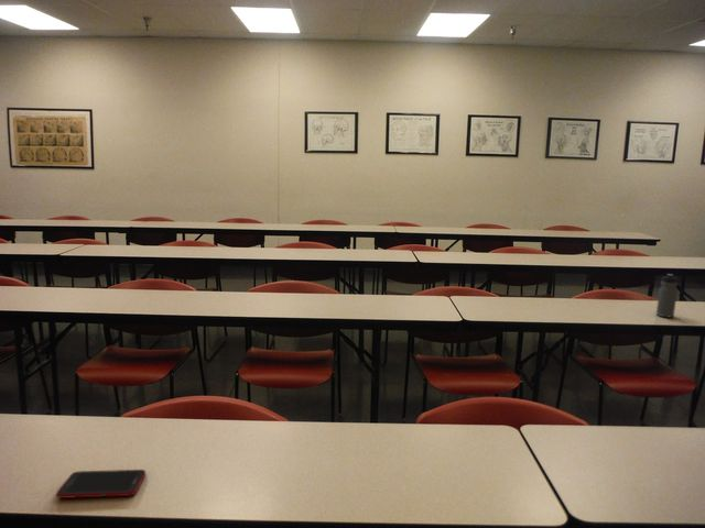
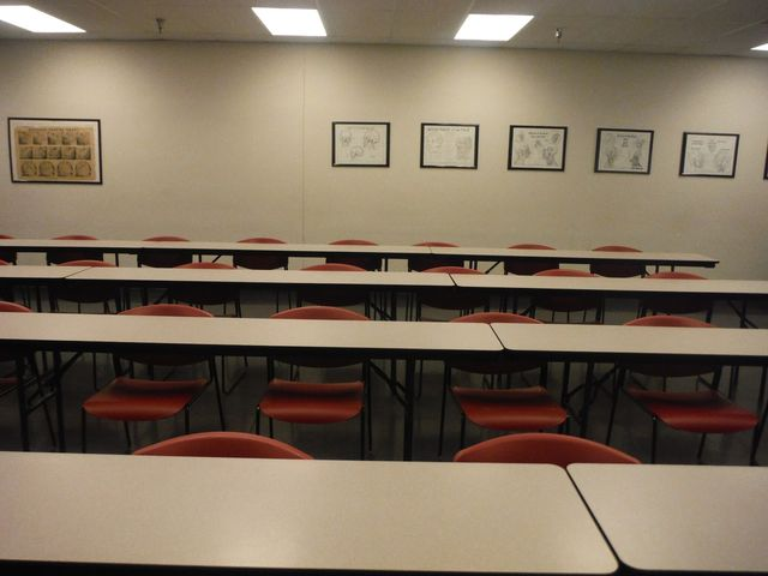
- cell phone (102, 483)
- water bottle (668, 295)
